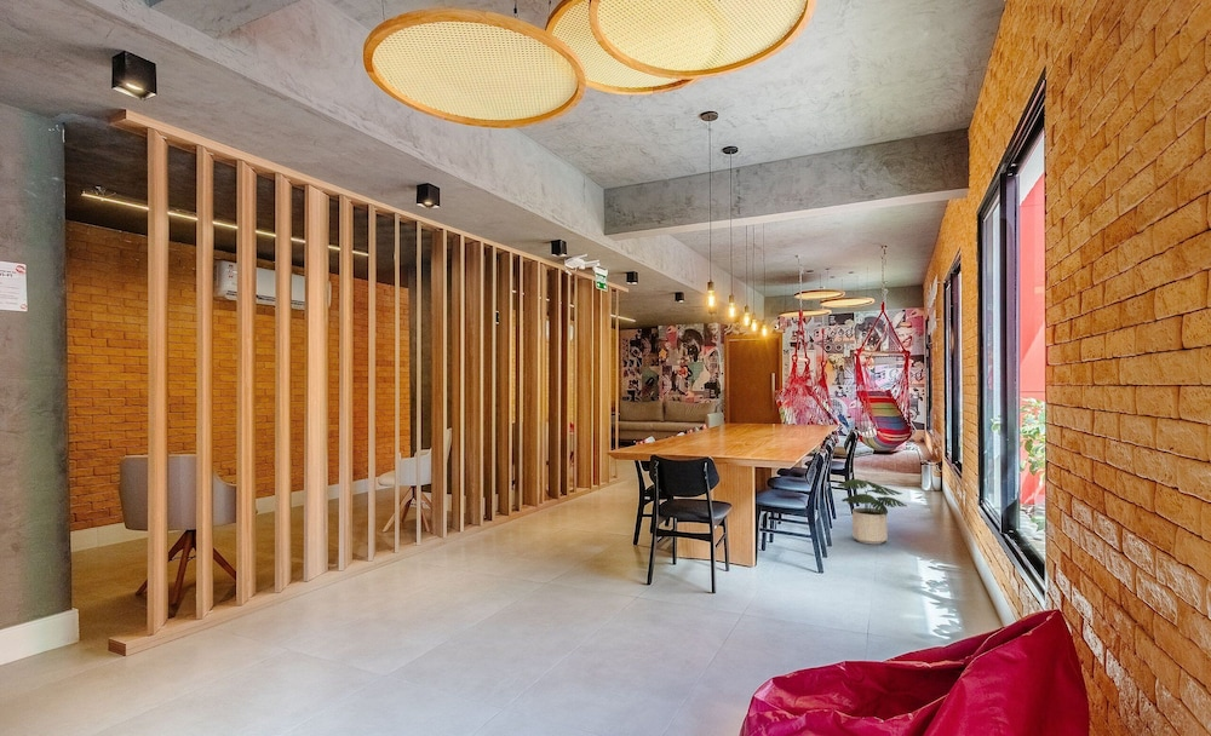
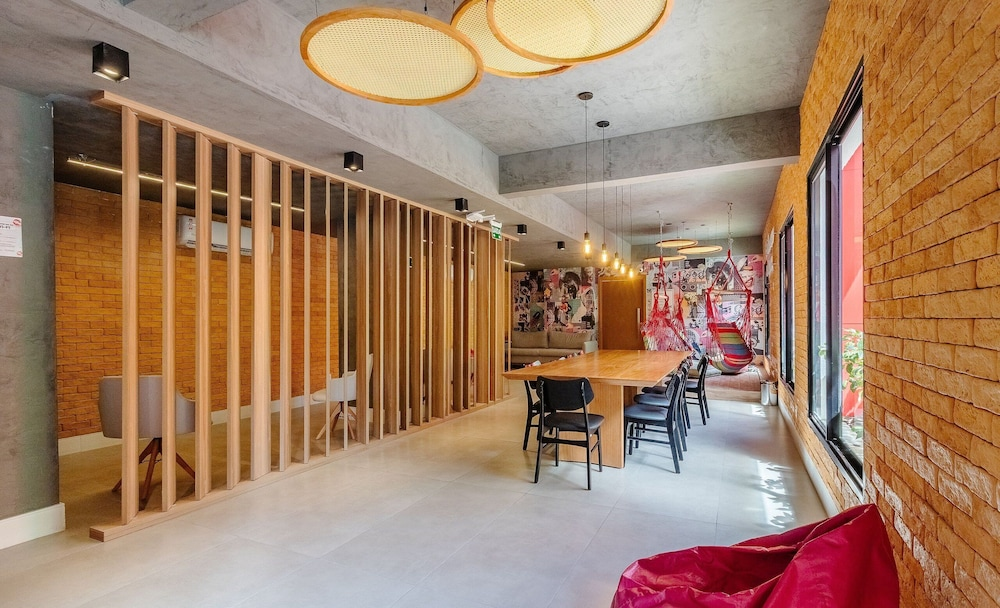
- potted plant (871, 508)
